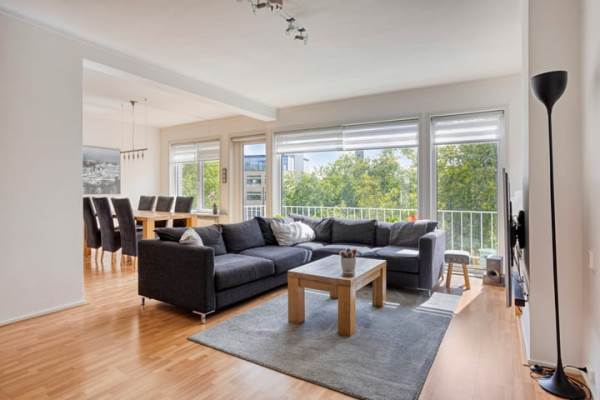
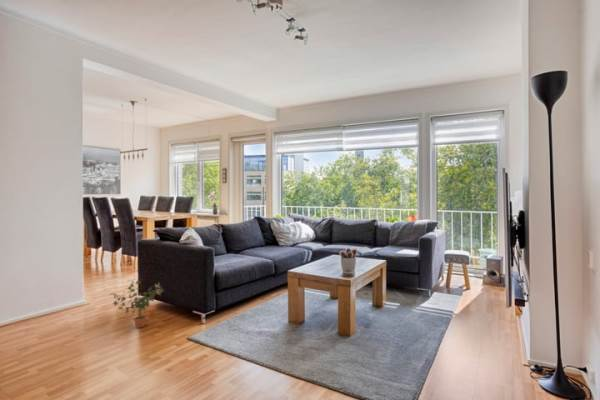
+ potted plant (139, 303)
